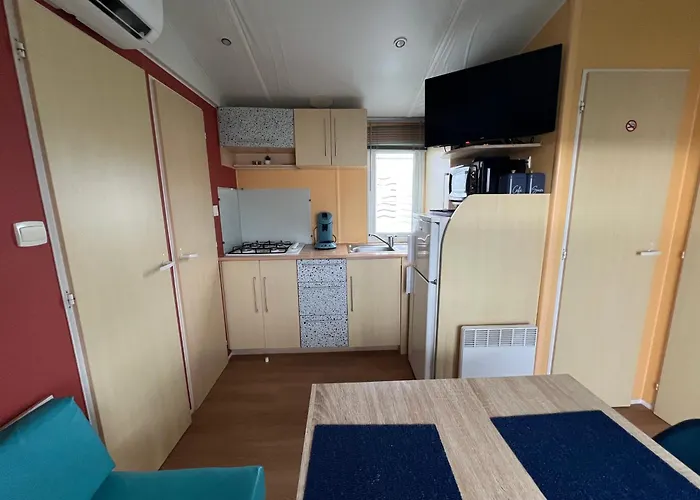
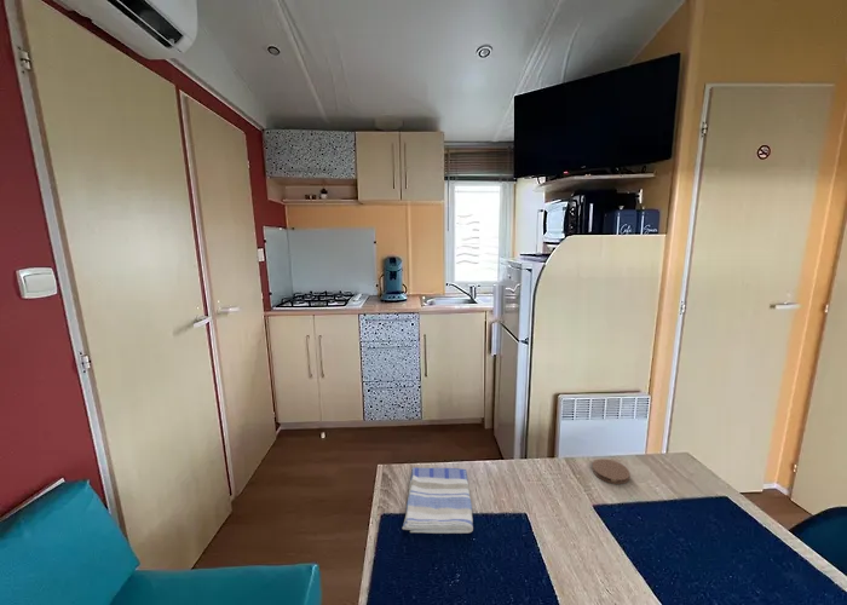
+ coaster (610, 471)
+ dish towel (438, 495)
